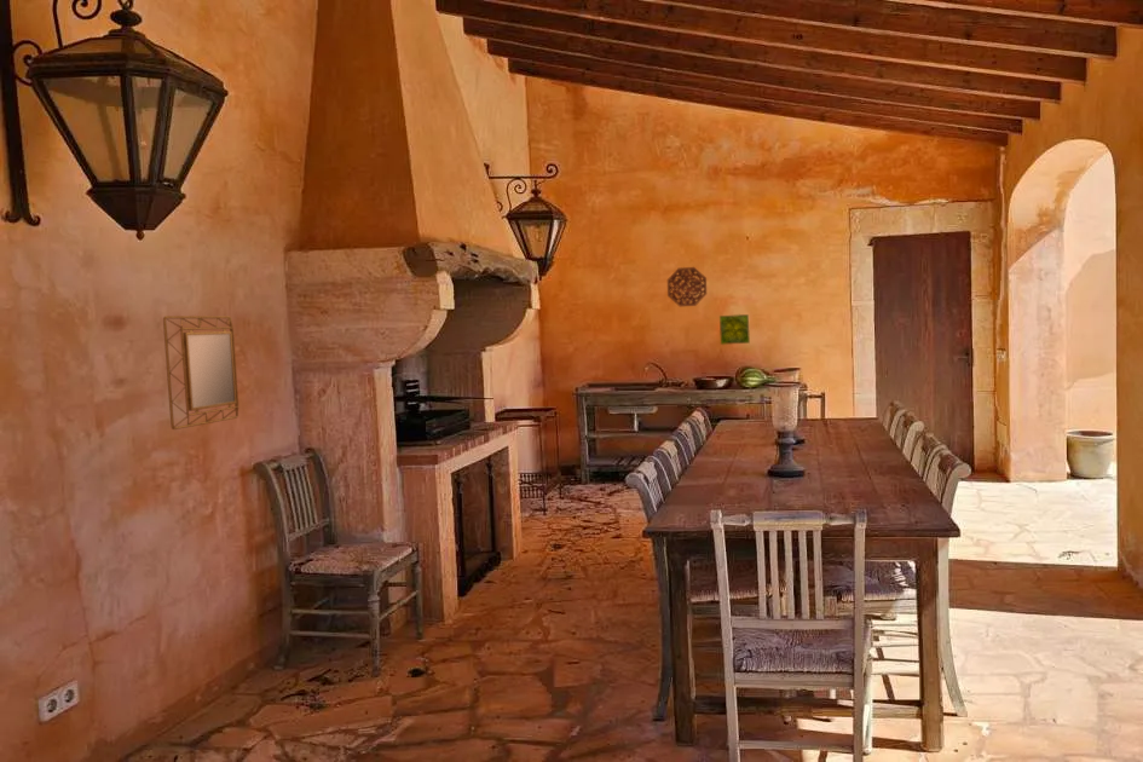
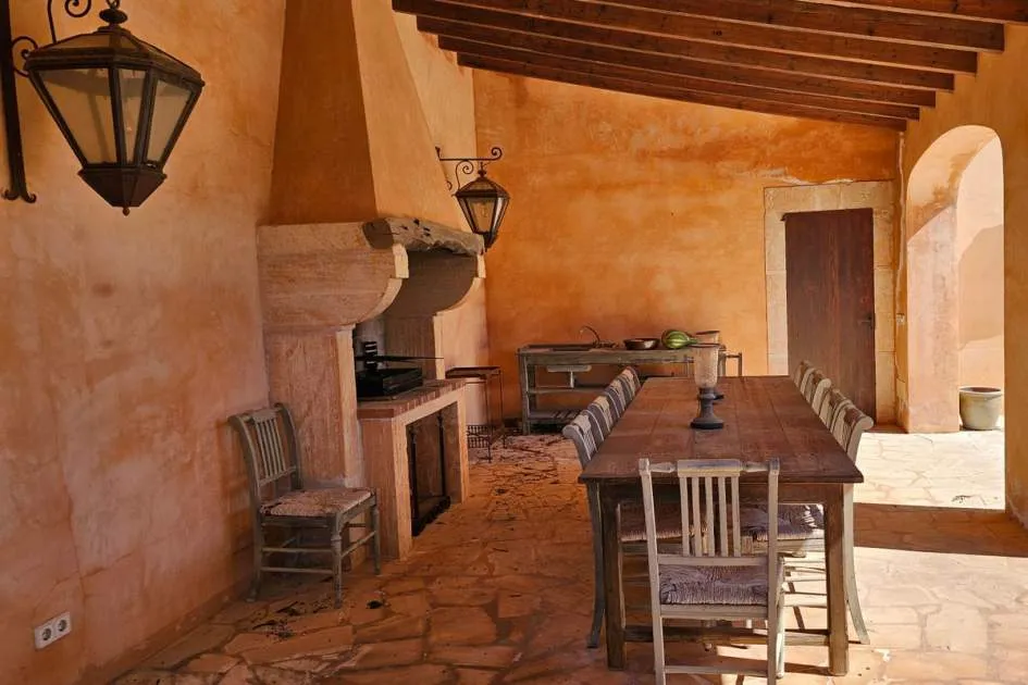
- decorative platter (687, 287)
- decorative tile (734, 329)
- home mirror (207, 369)
